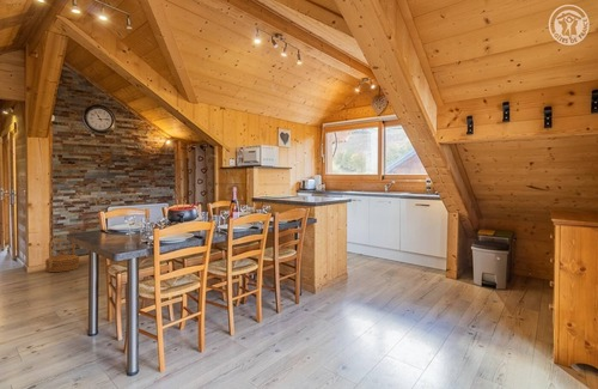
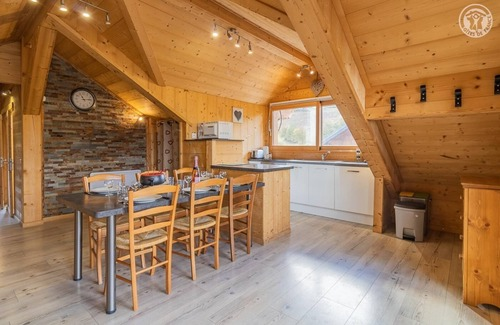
- woven basket (62, 253)
